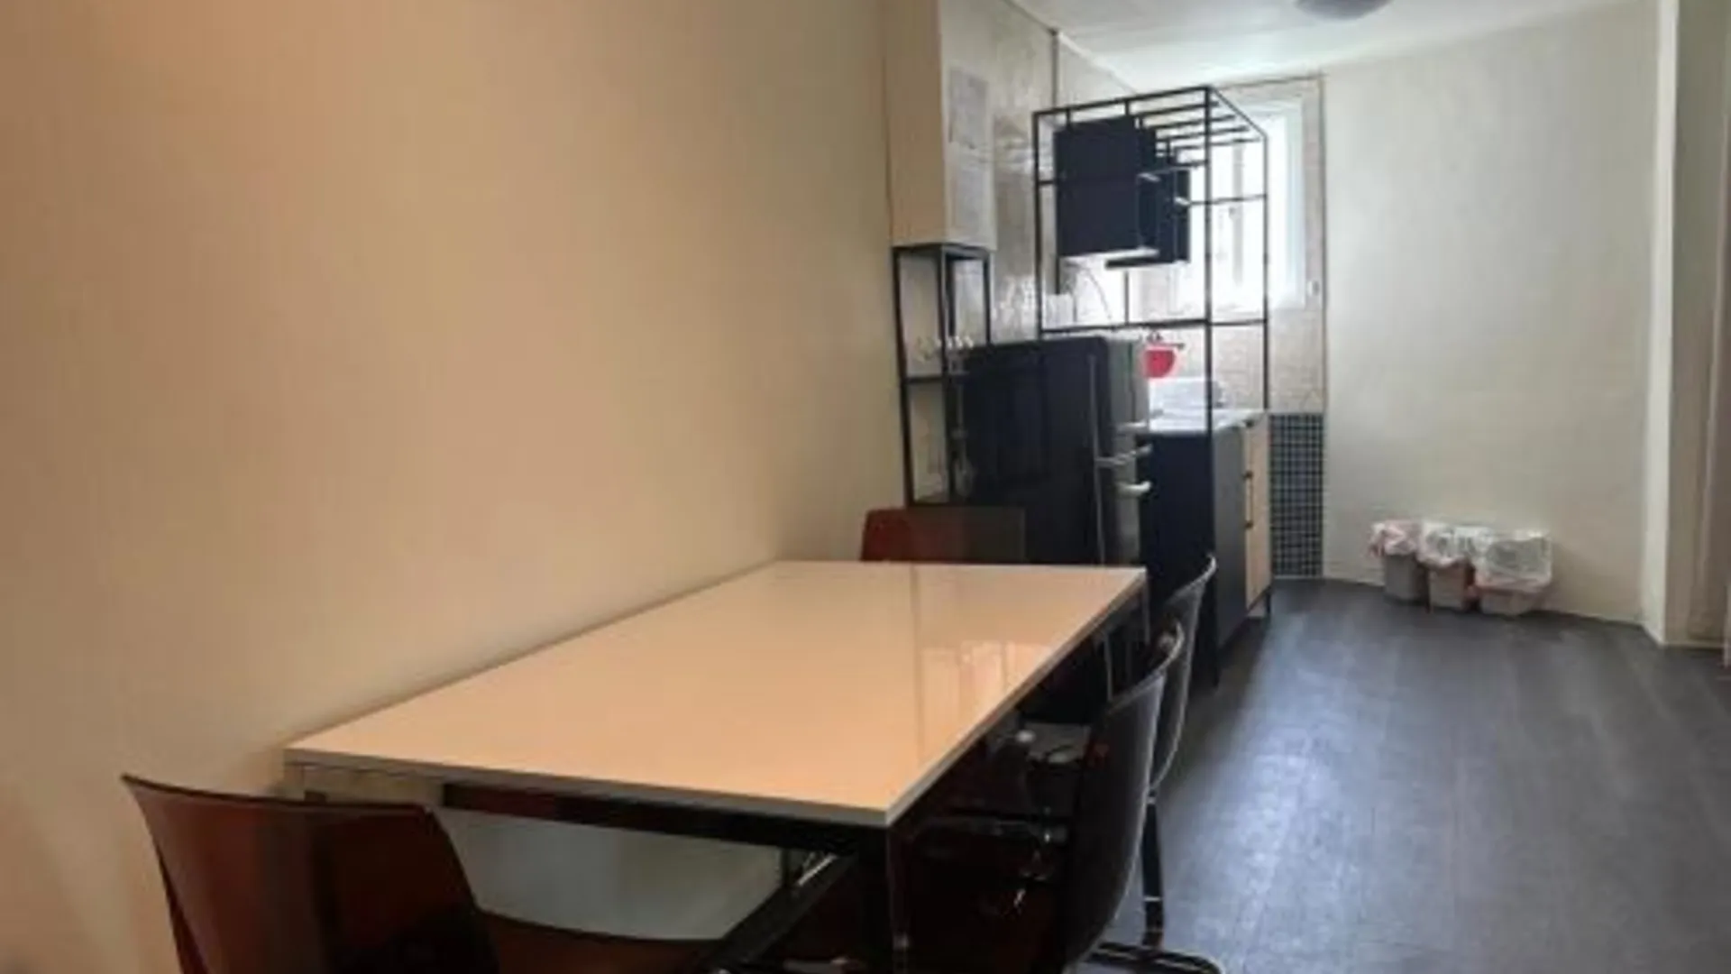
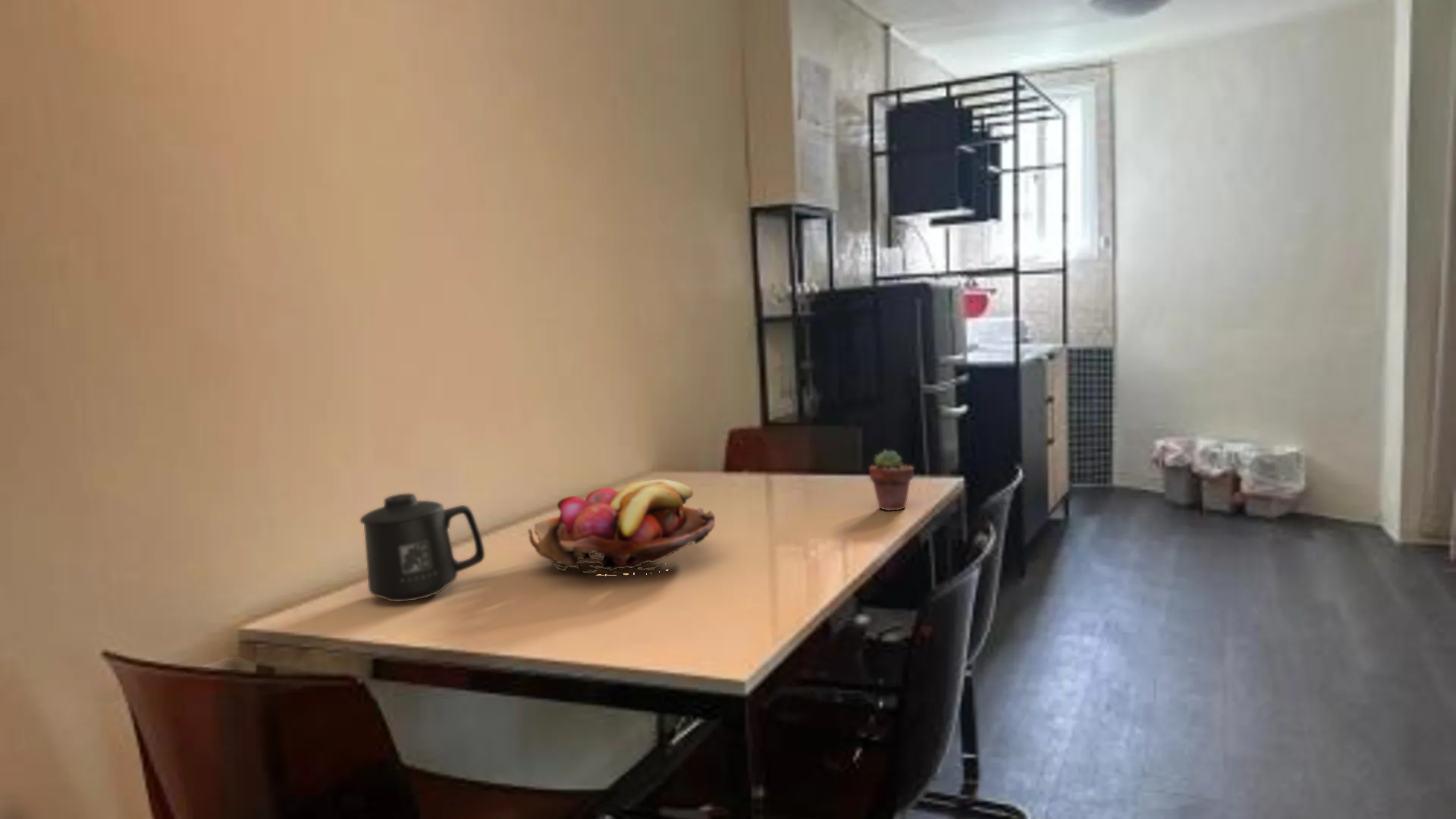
+ fruit basket (623, 522)
+ mug (419, 541)
+ potted succulent (891, 479)
